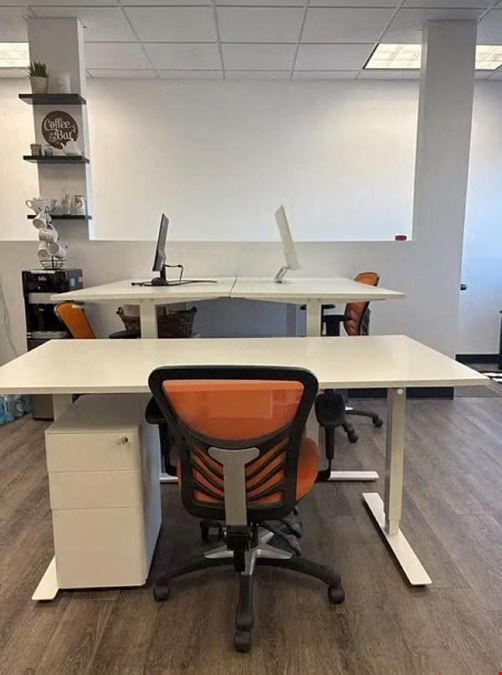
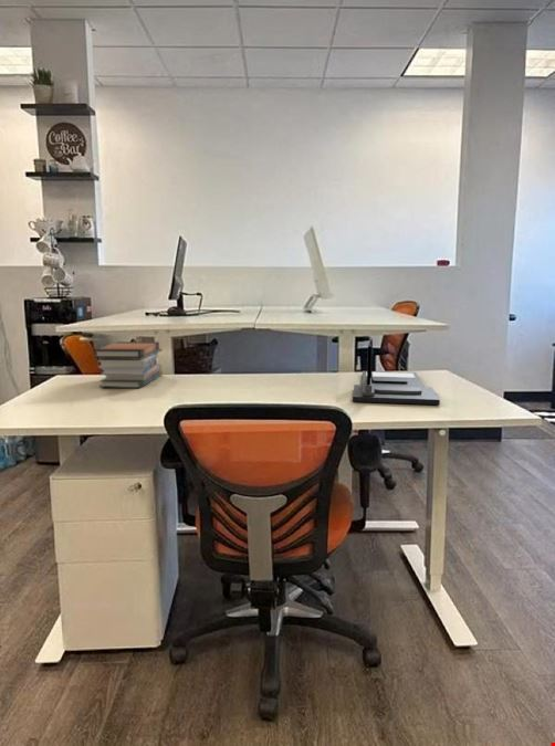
+ book stack (129, 364)
+ desk organizer (392, 372)
